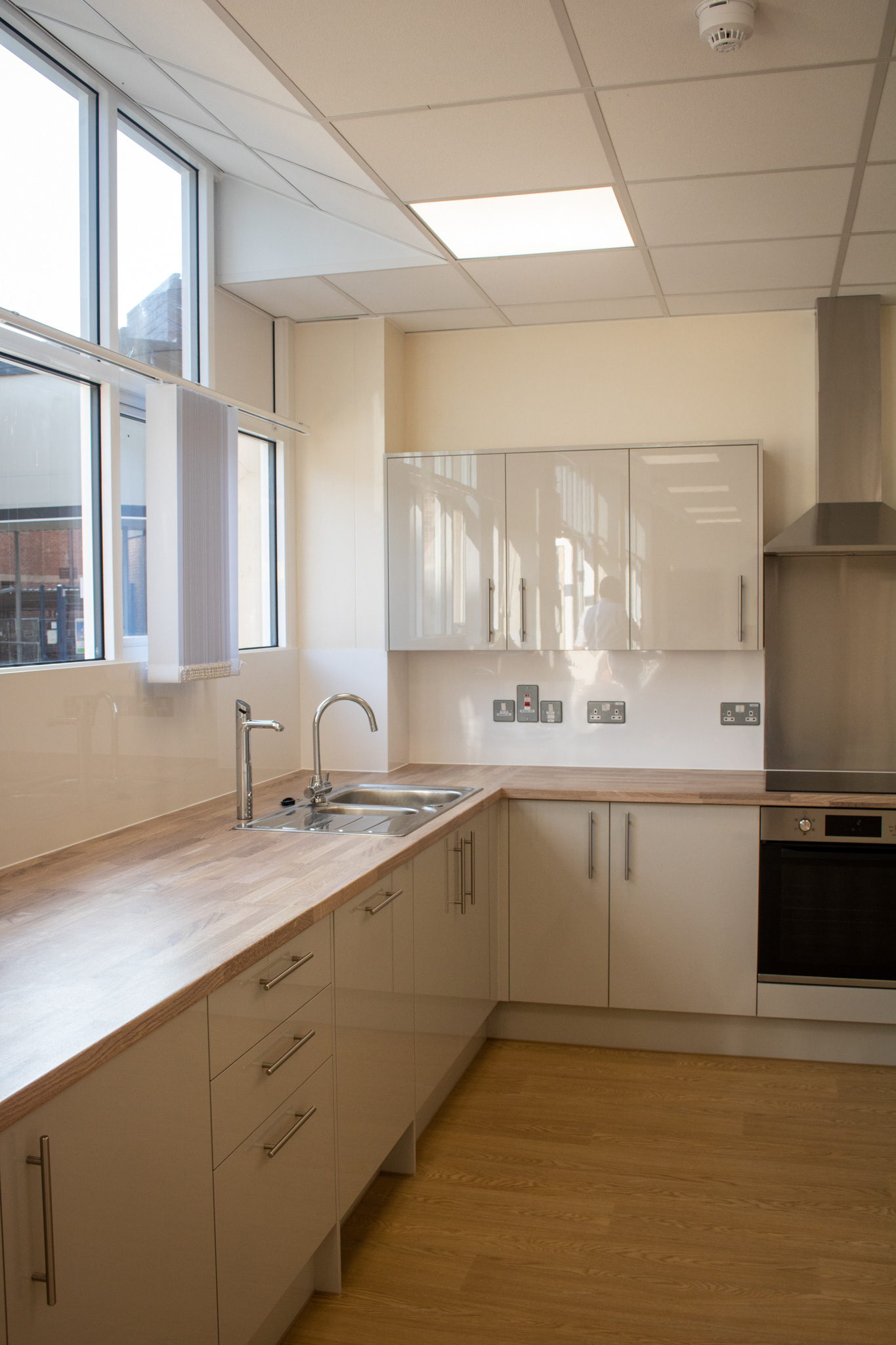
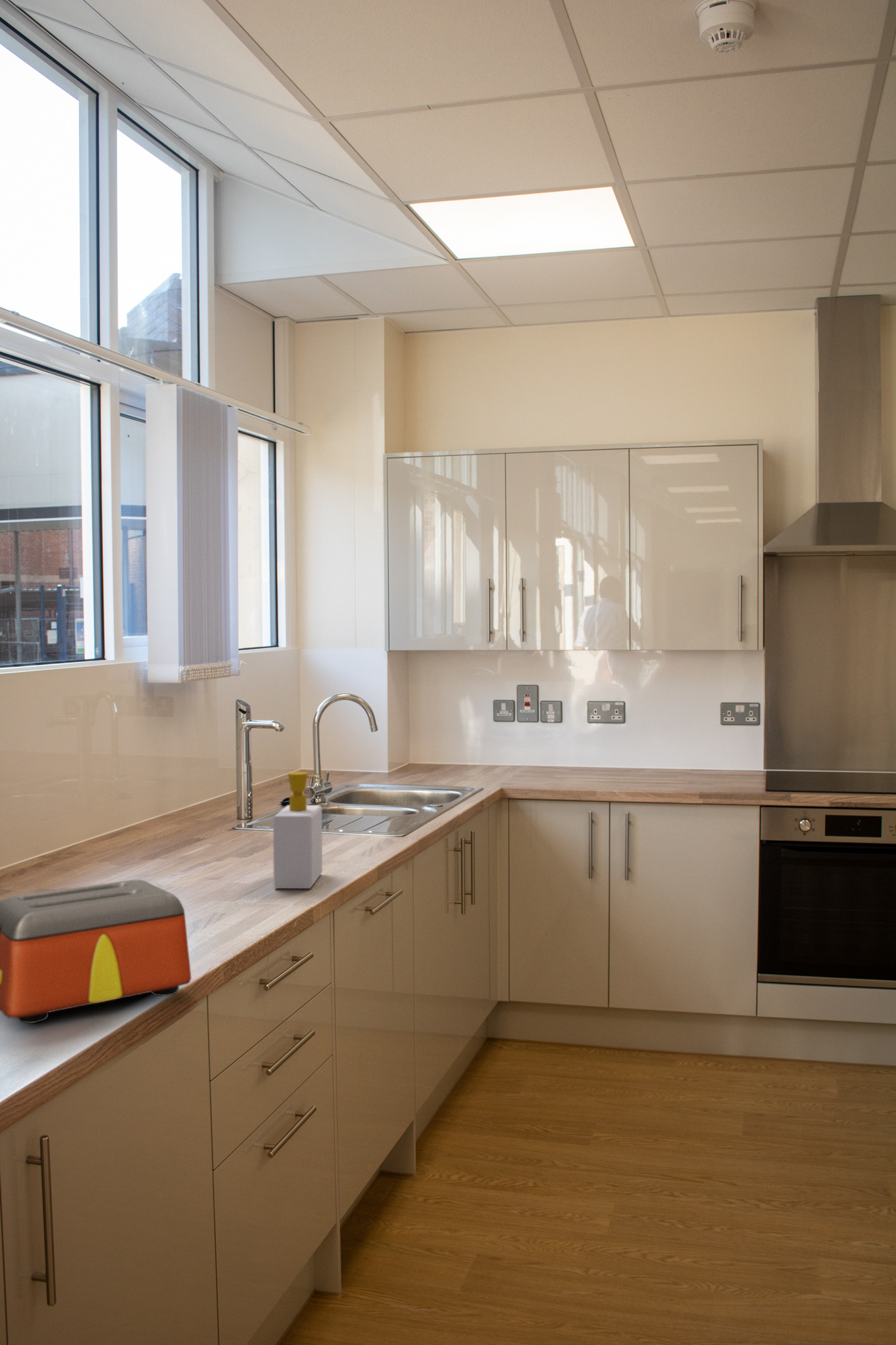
+ toaster (83, 946)
+ soap bottle (301, 826)
